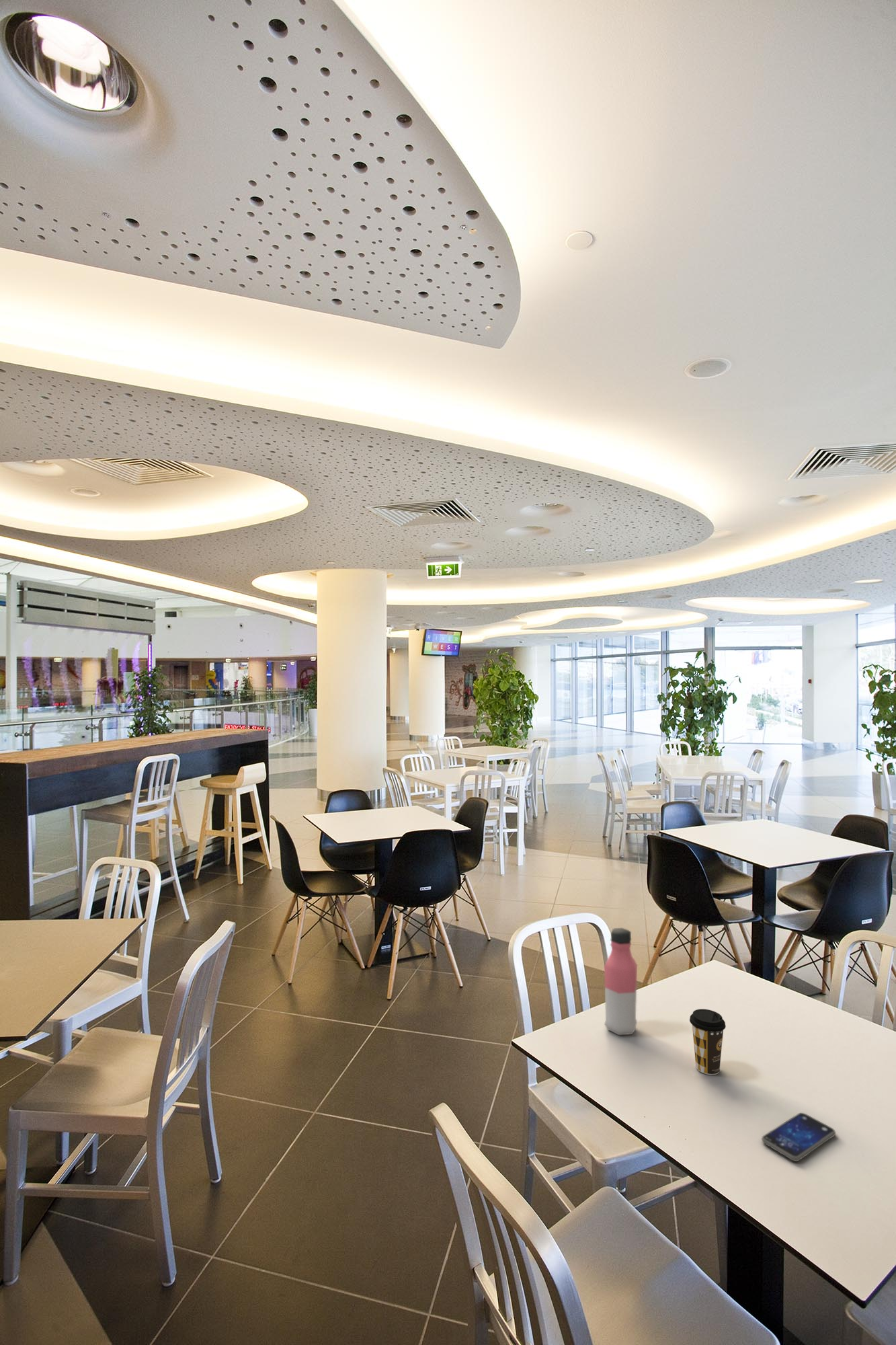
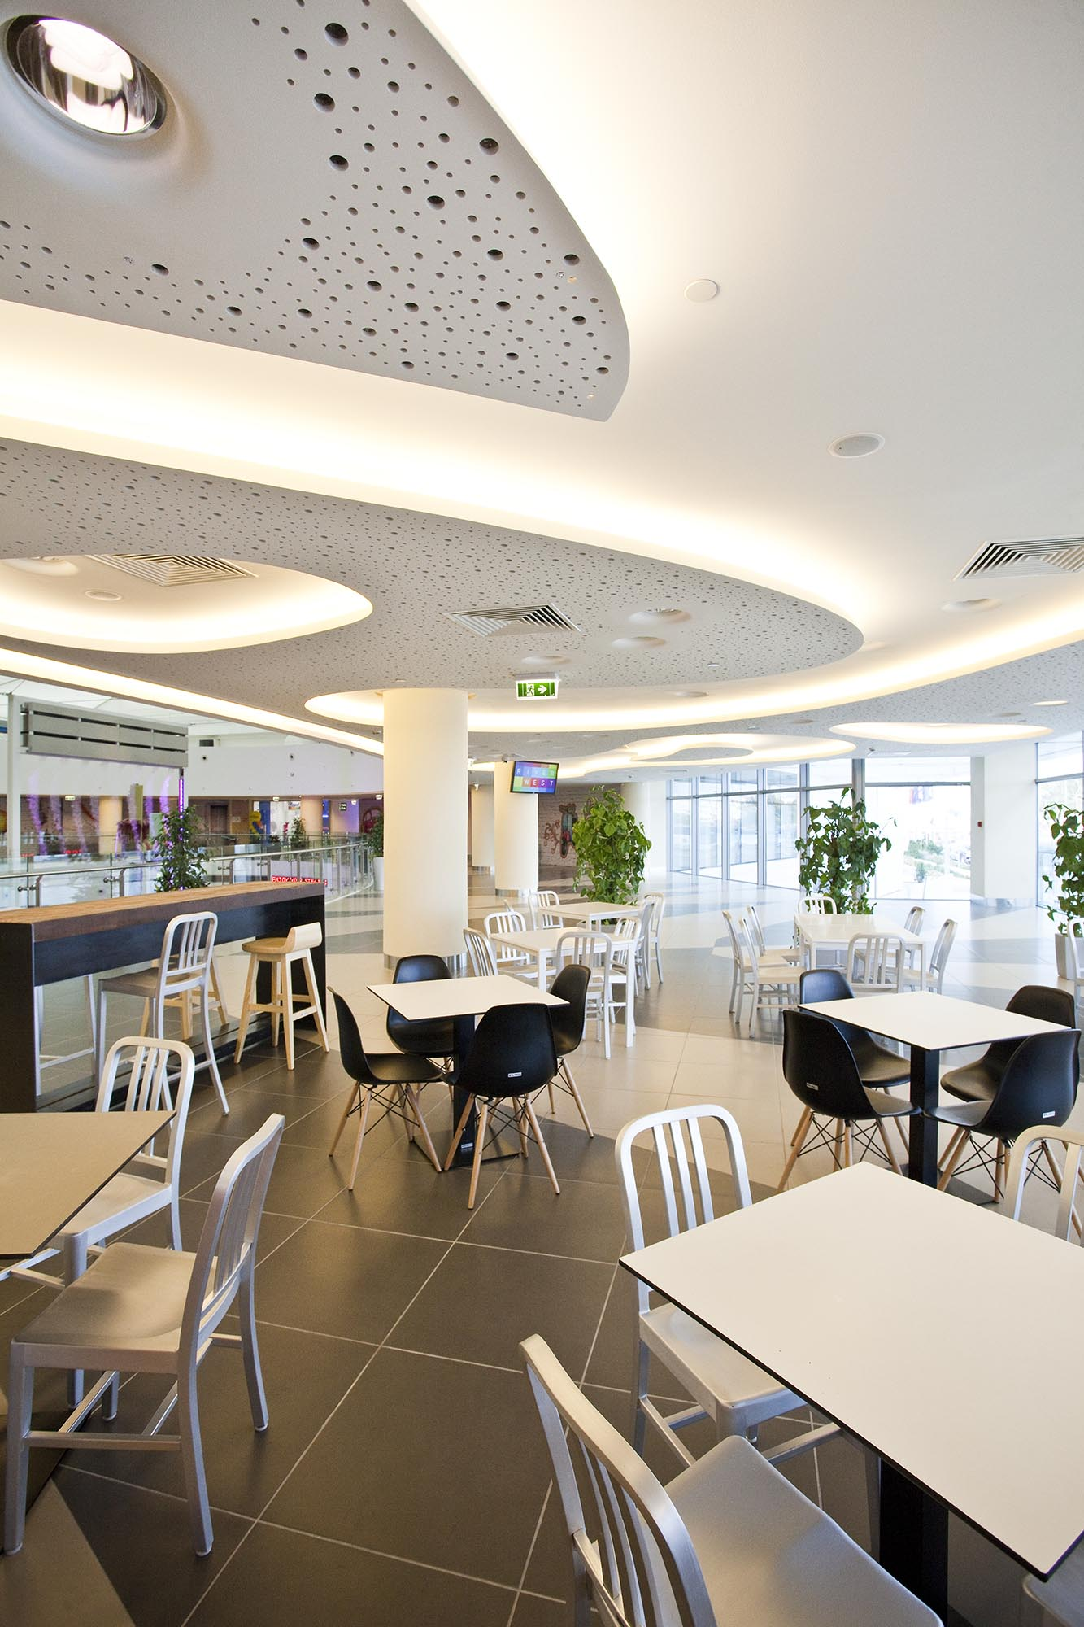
- smartphone (799, 1136)
- water bottle (620, 979)
- coffee cup (707, 1042)
